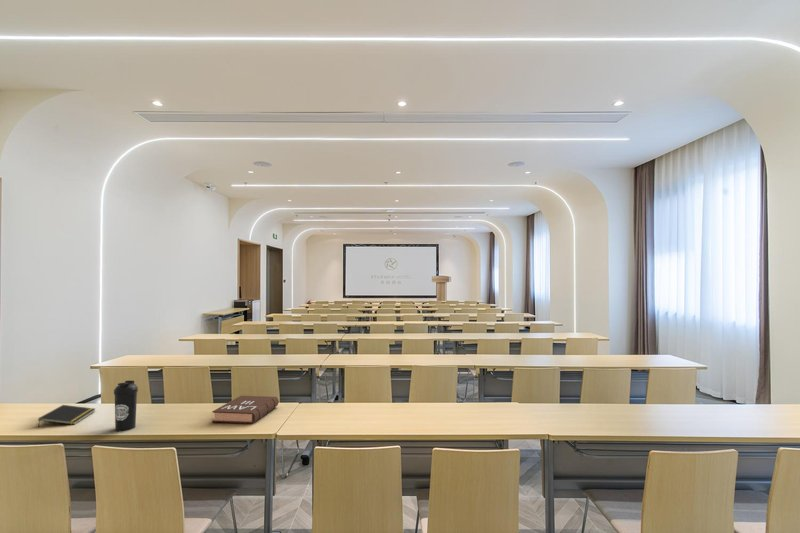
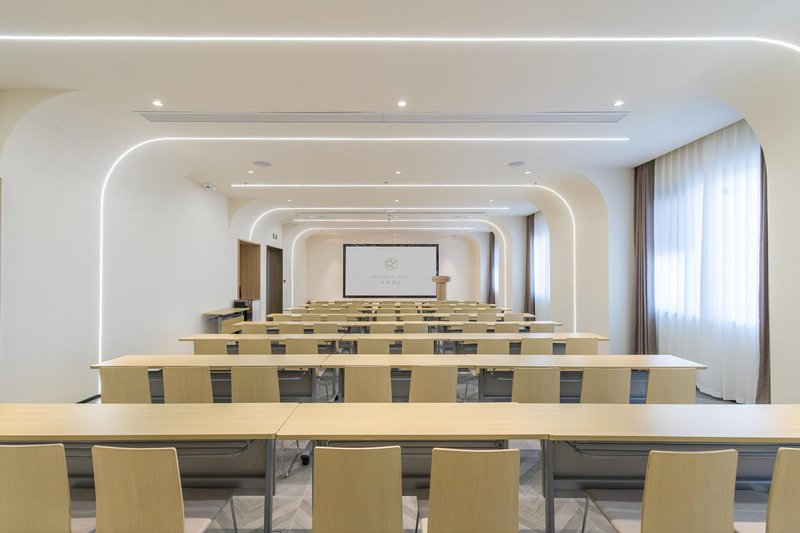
- book (247, 408)
- water bottle (125, 405)
- notepad (68, 414)
